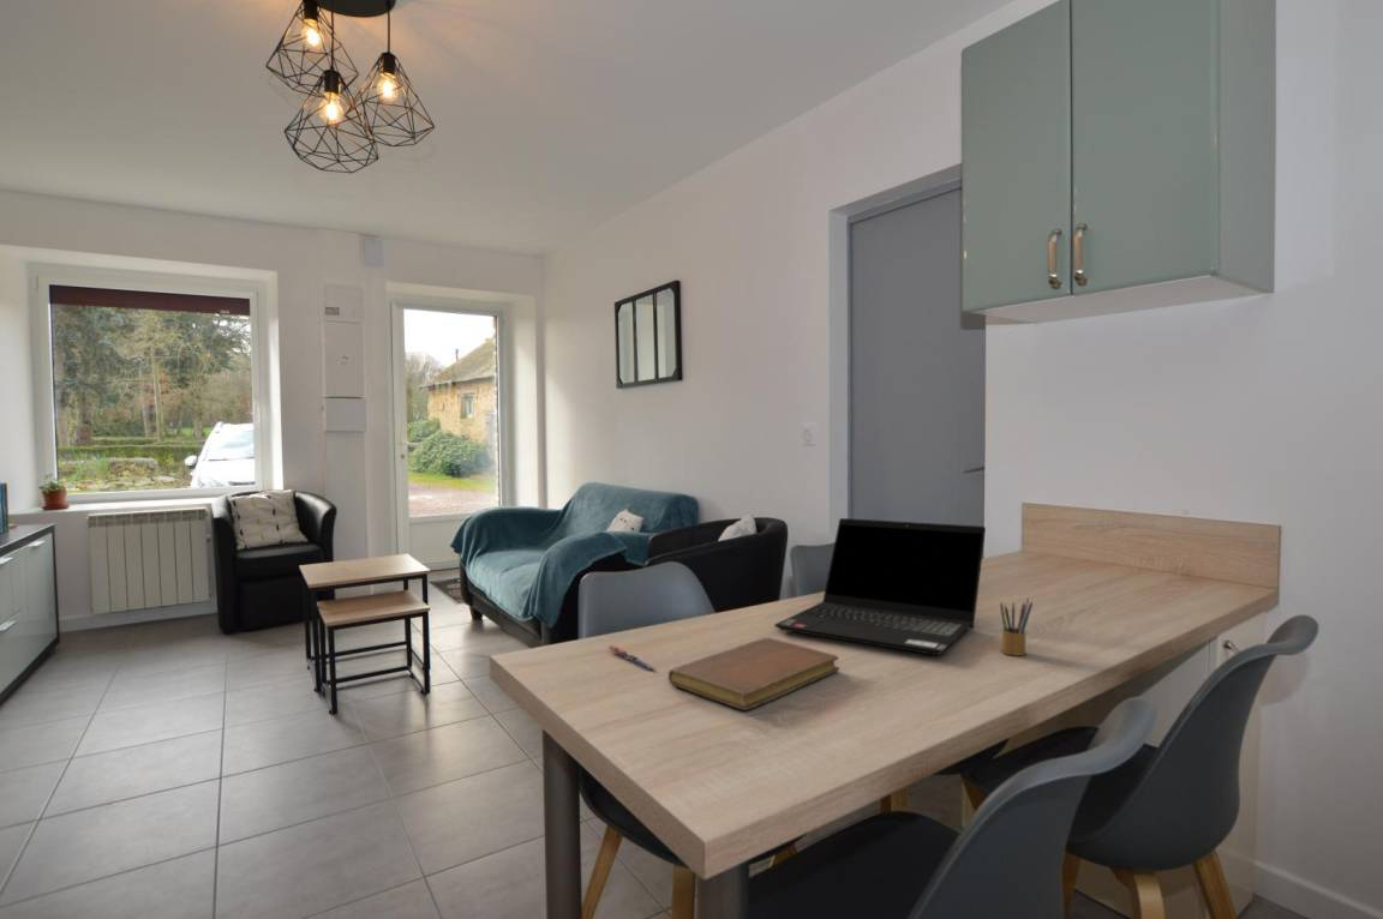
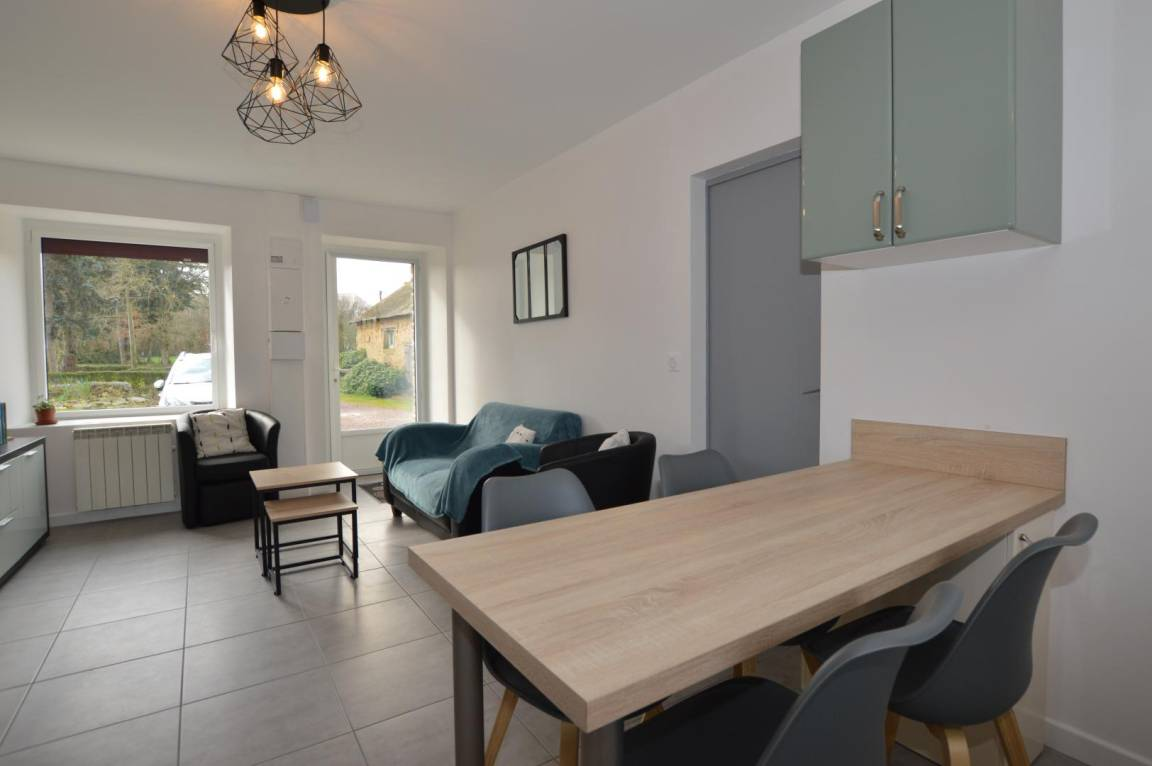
- notebook (755, 668)
- pencil box (1013, 625)
- laptop computer (882, 577)
- pen (630, 656)
